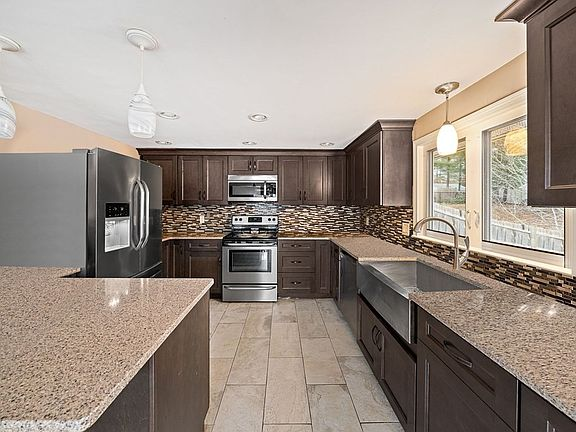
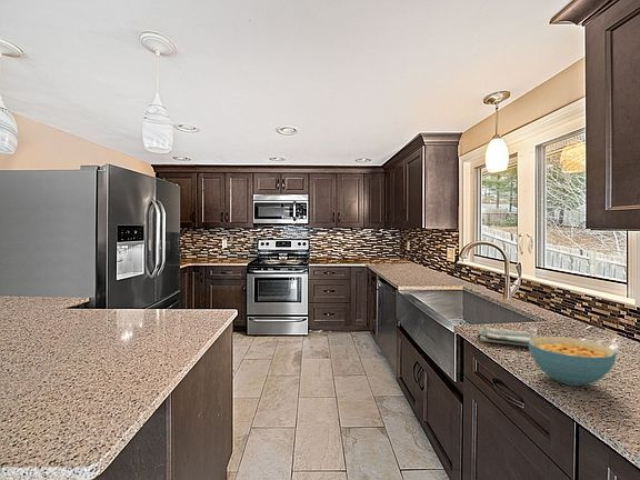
+ dish towel (504, 334)
+ cereal bowl (569, 363)
